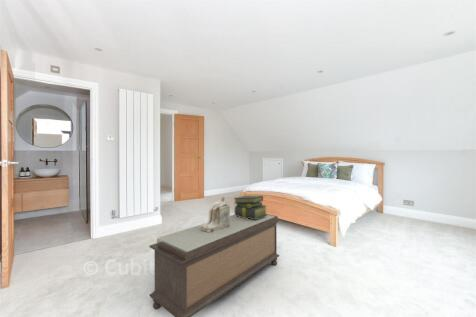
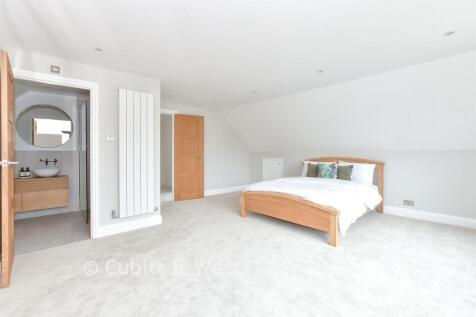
- bench (225, 253)
- stack of books (249, 205)
- decorative box (215, 213)
